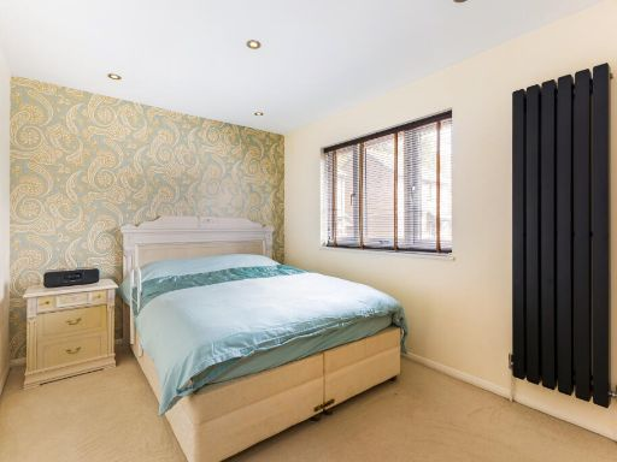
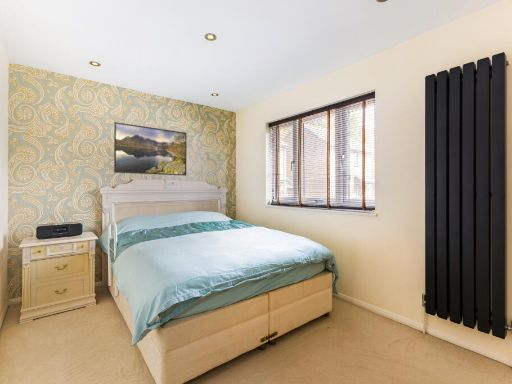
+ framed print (153, 151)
